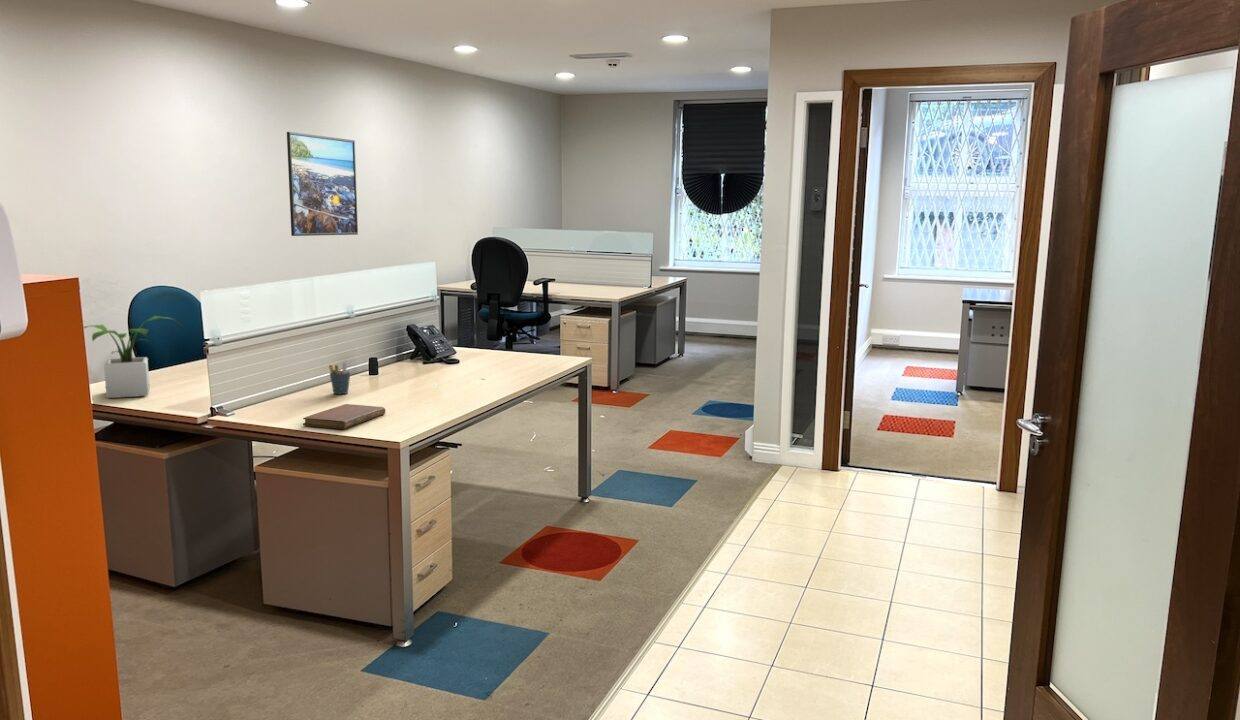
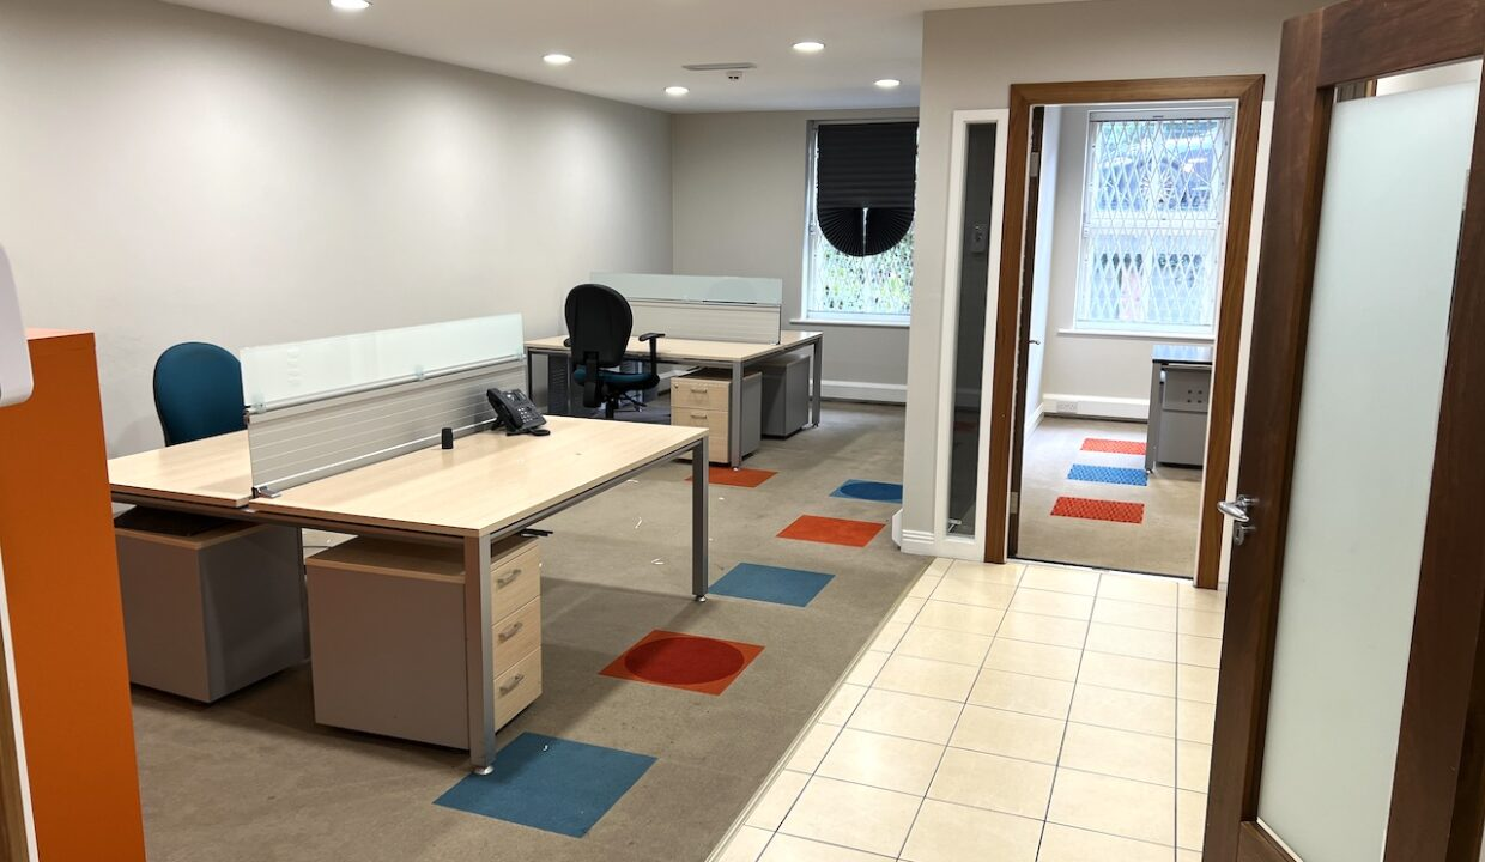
- notebook (345, 415)
- pen holder (339, 377)
- potted plant (131, 356)
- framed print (324, 186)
